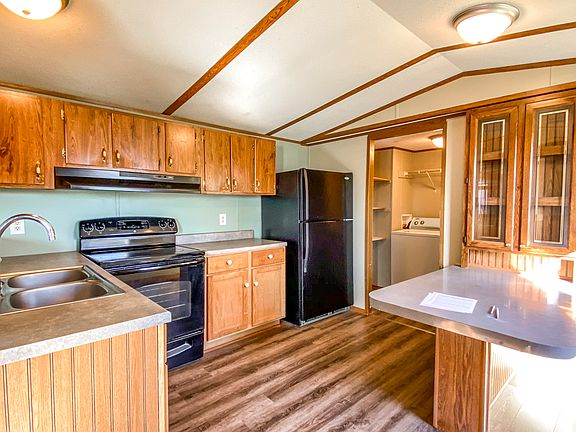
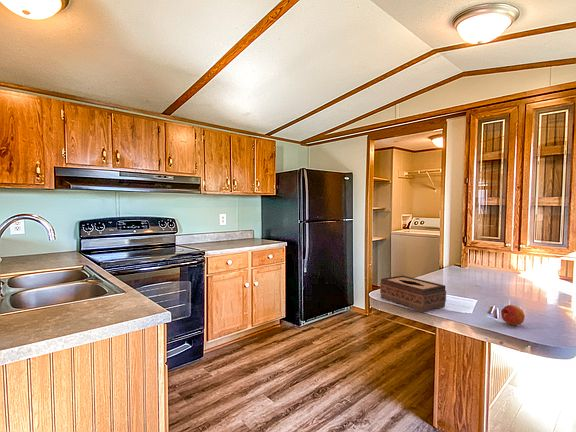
+ tissue box (411, 292)
+ fruit (512, 314)
